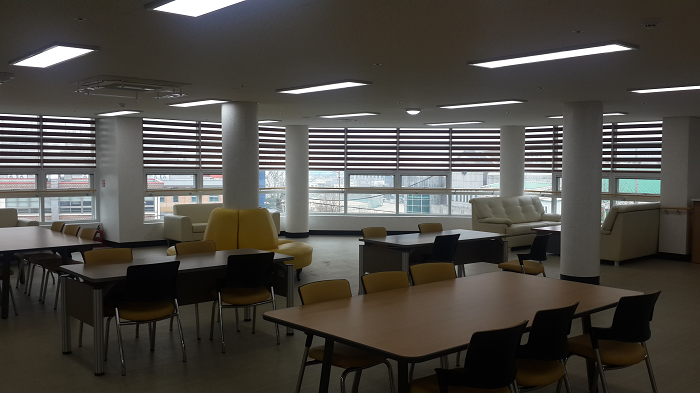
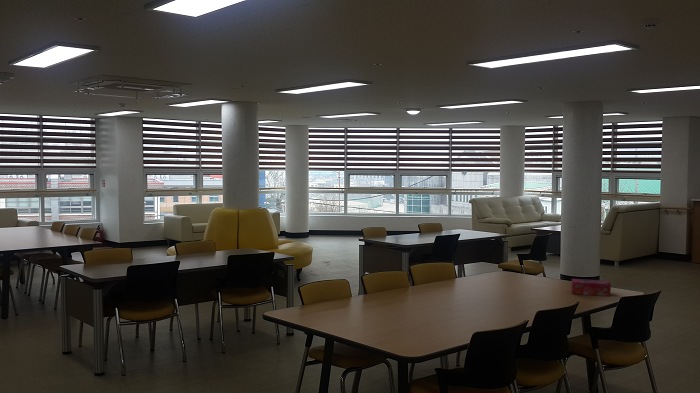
+ tissue box (590, 287)
